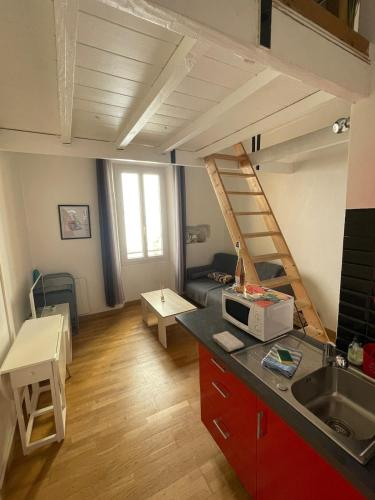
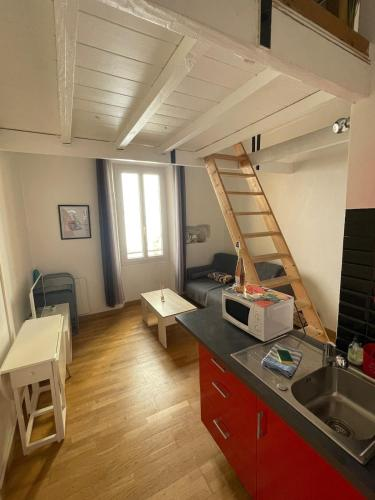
- washcloth (227, 340)
